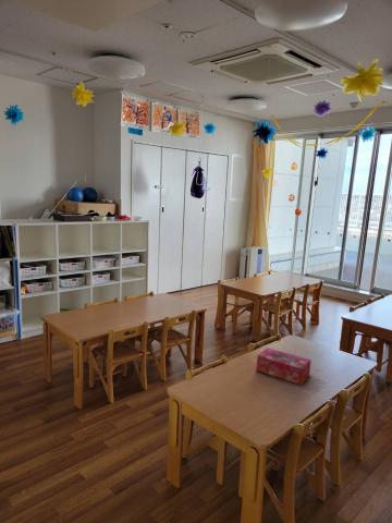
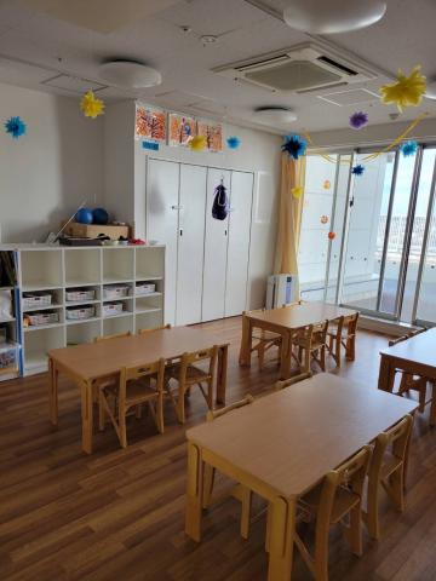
- tissue box (283, 365)
